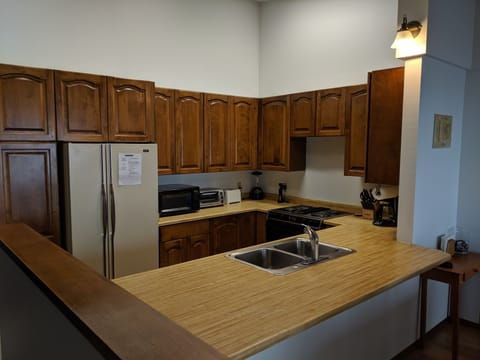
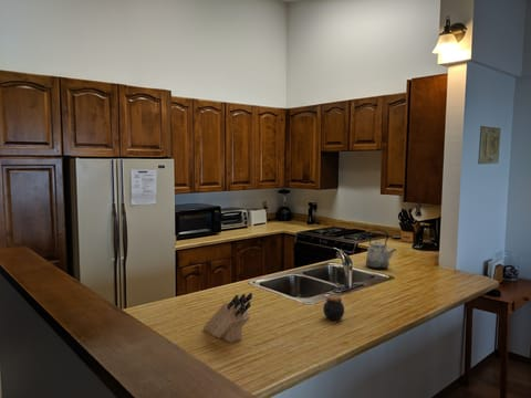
+ jar (333, 307)
+ kettle (382, 249)
+ knife block (228, 312)
